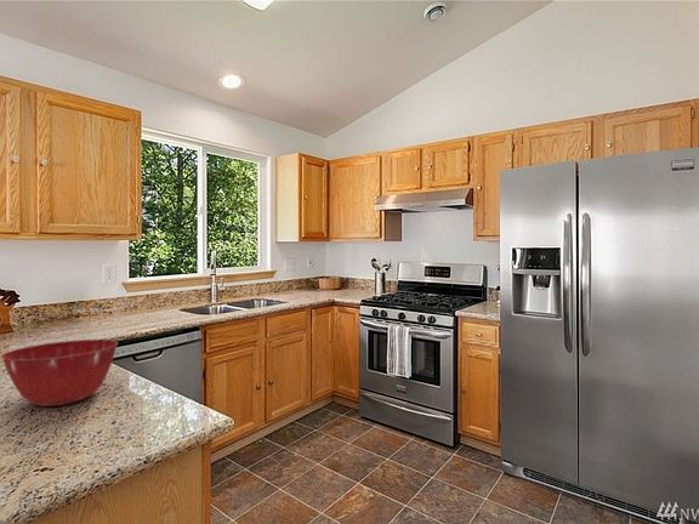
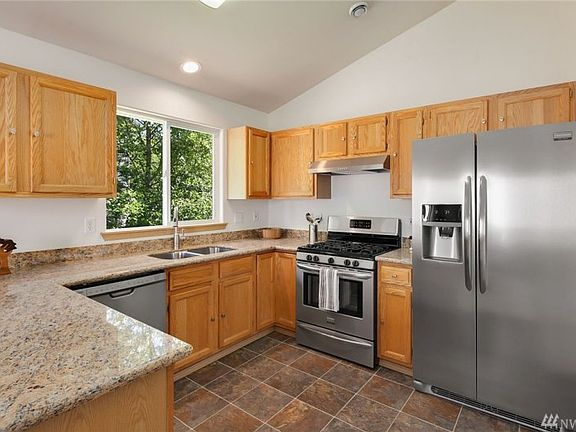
- mixing bowl (63, 372)
